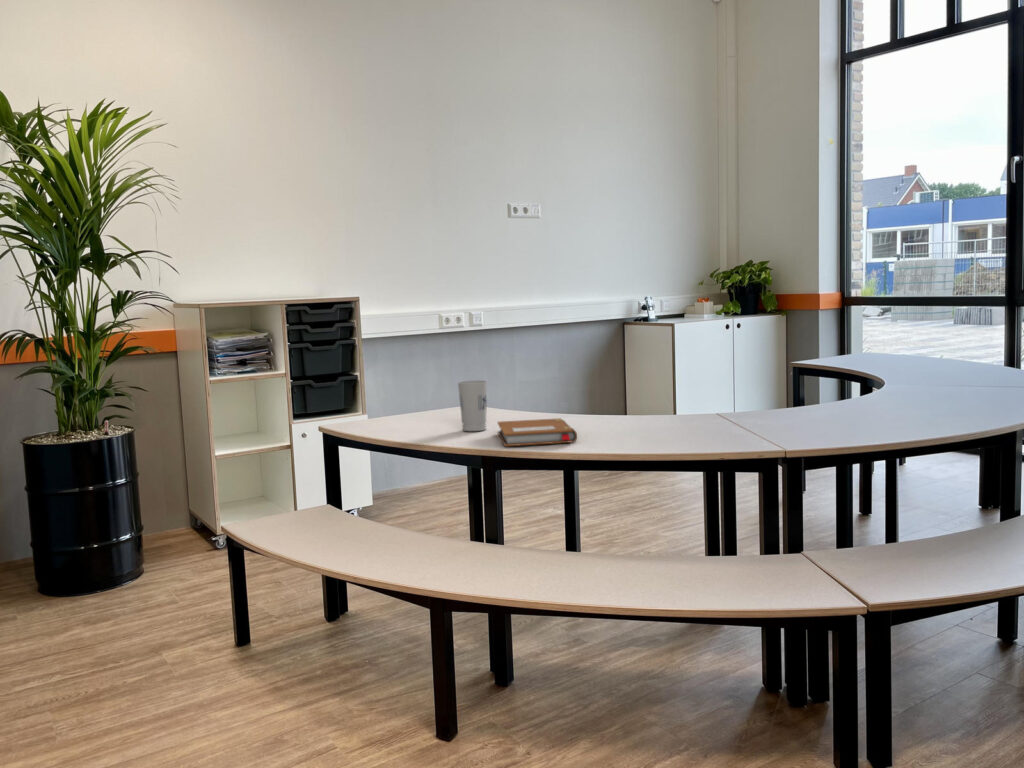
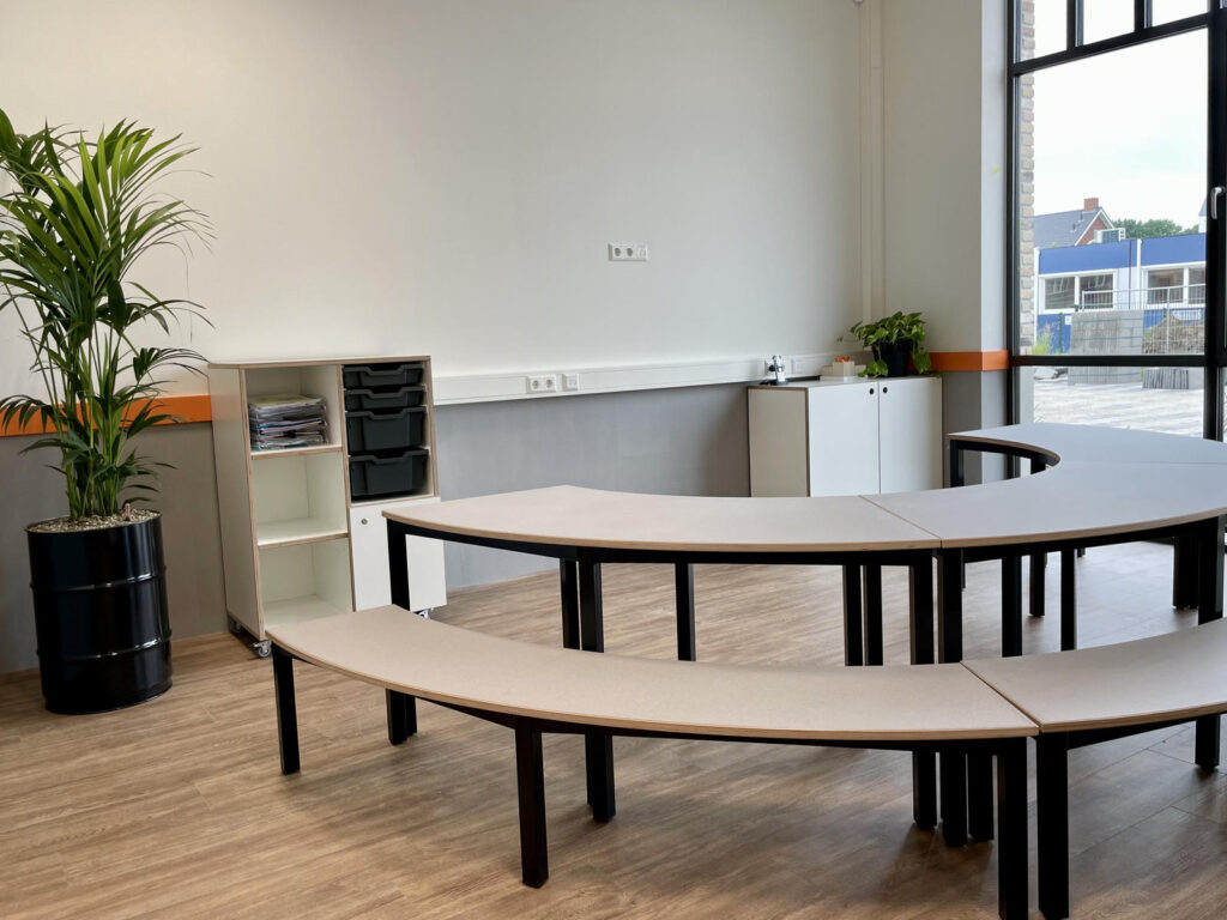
- notebook (536, 431)
- cup (473, 405)
